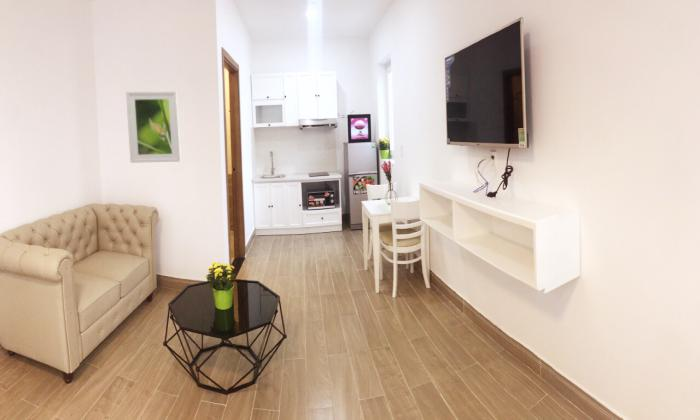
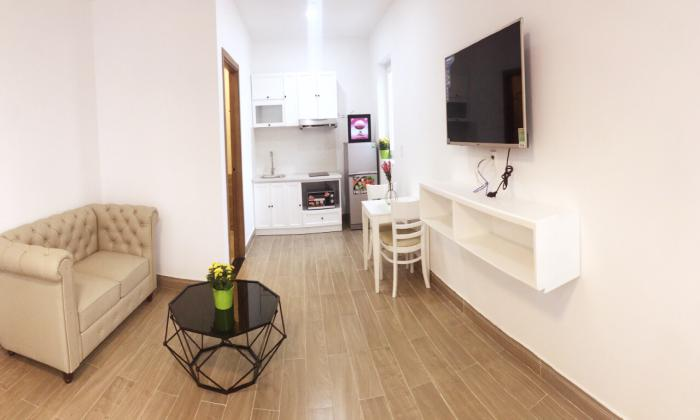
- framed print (153, 126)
